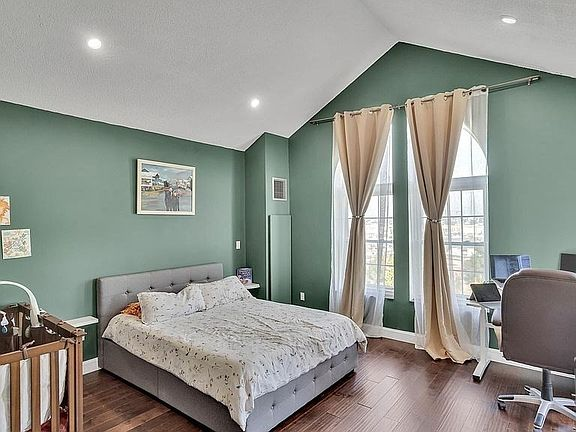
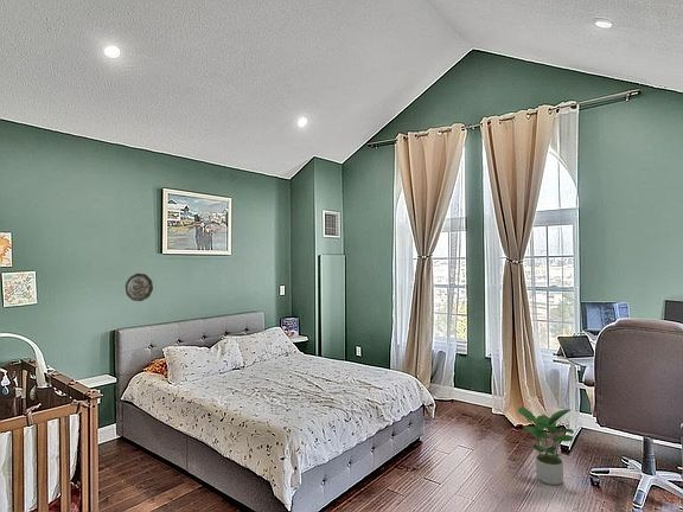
+ decorative plate (139, 287)
+ potted plant (545, 441)
